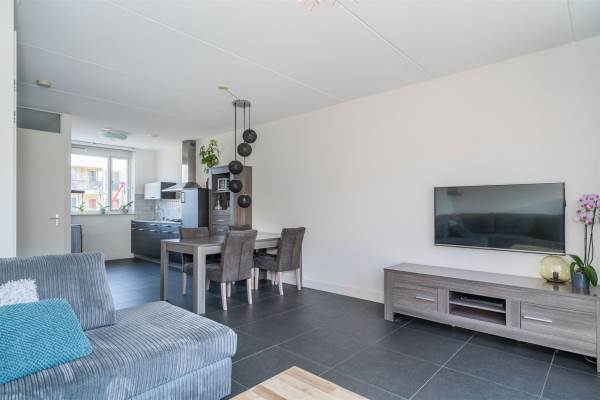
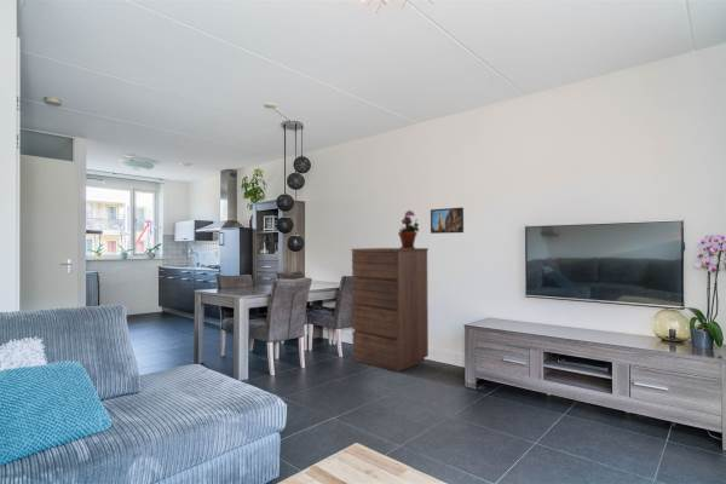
+ potted plant (408, 229)
+ dresser (390, 304)
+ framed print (446, 220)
